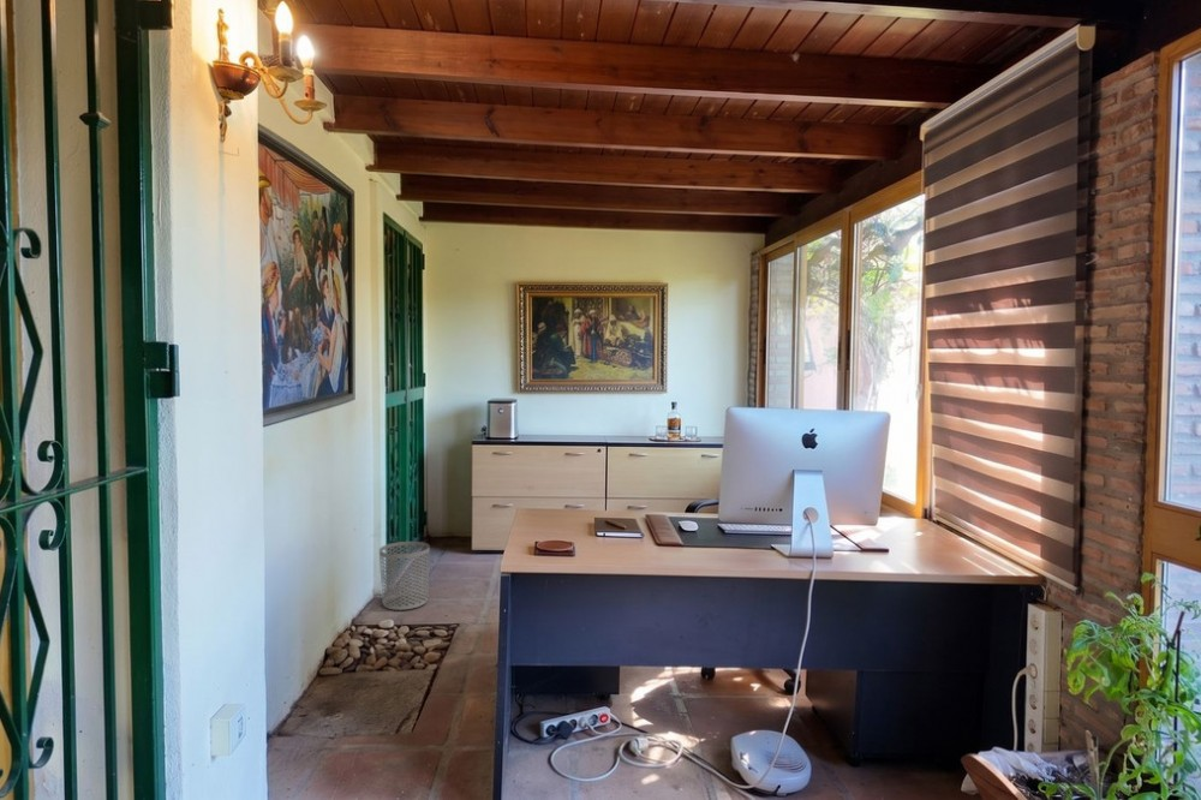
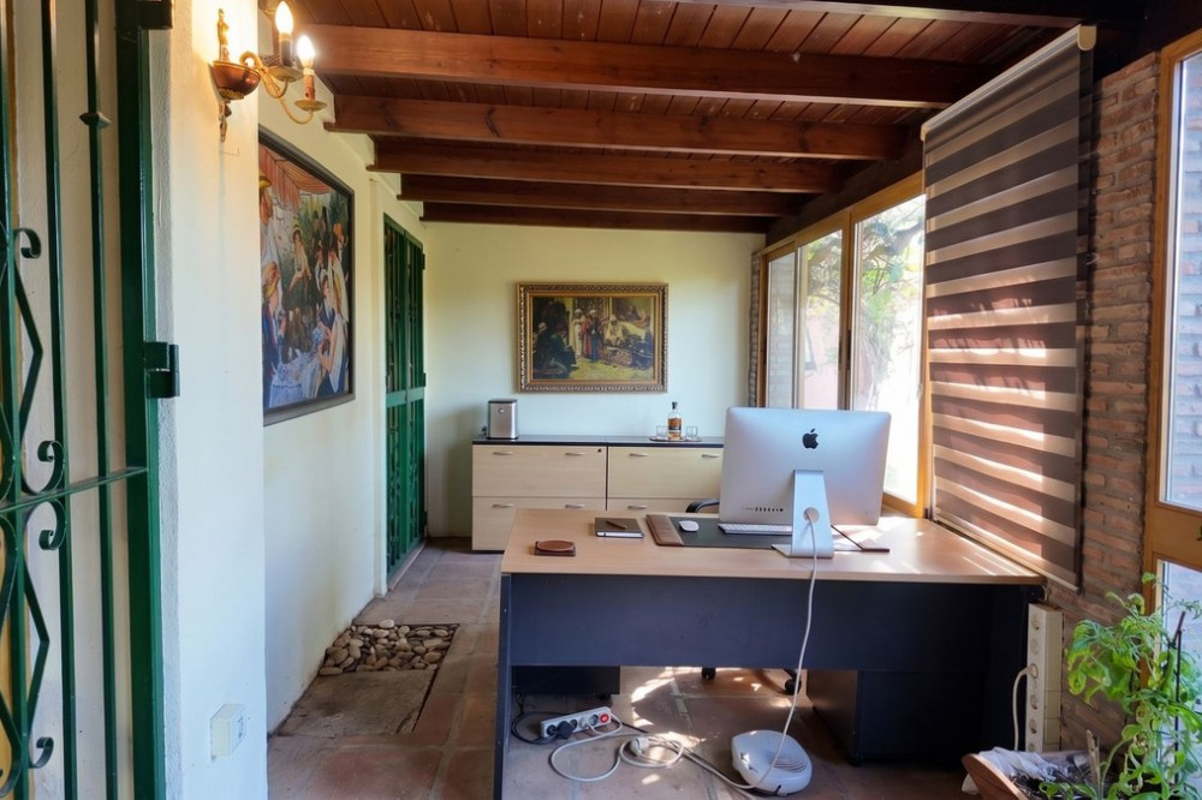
- waste bin (405, 574)
